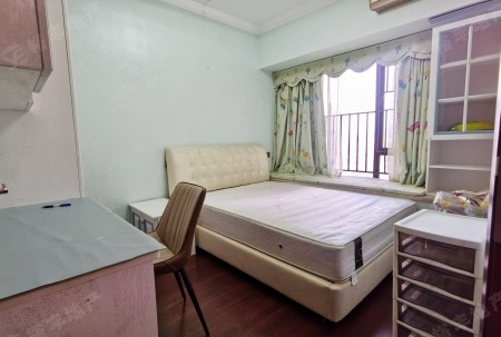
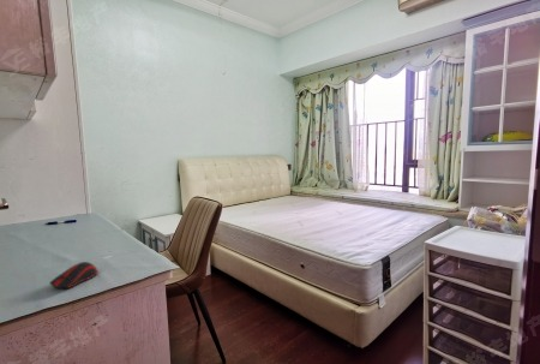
+ computer mouse (74, 273)
